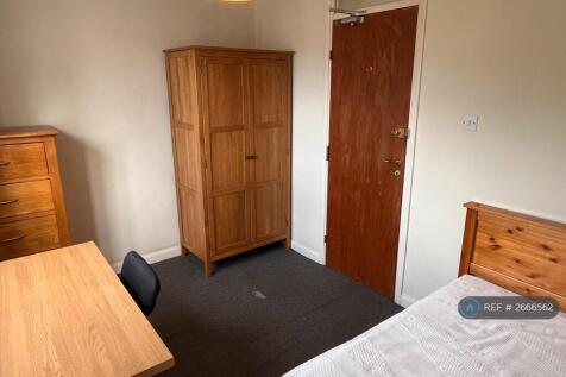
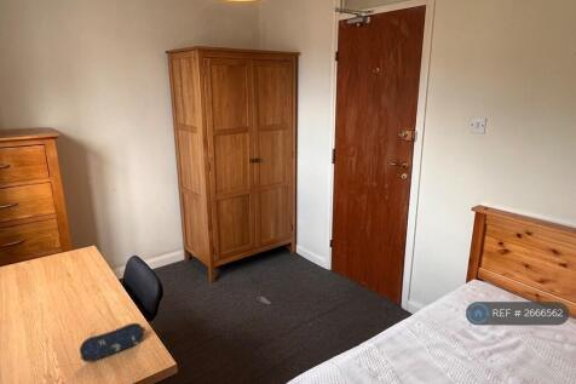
+ pencil case (113, 342)
